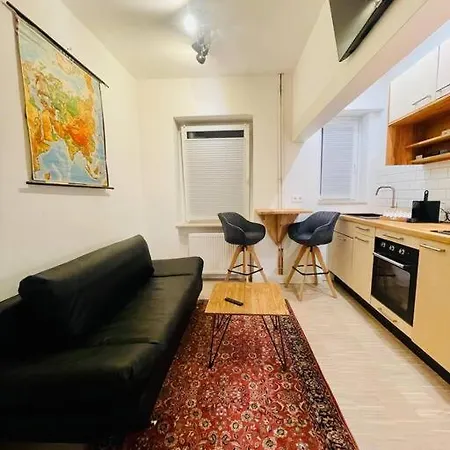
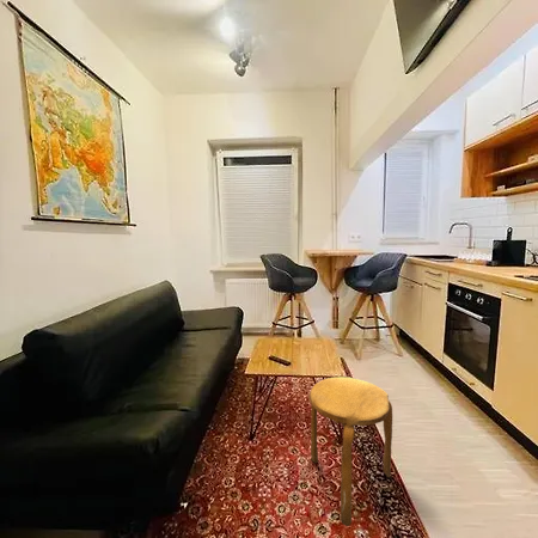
+ stool (353, 439)
